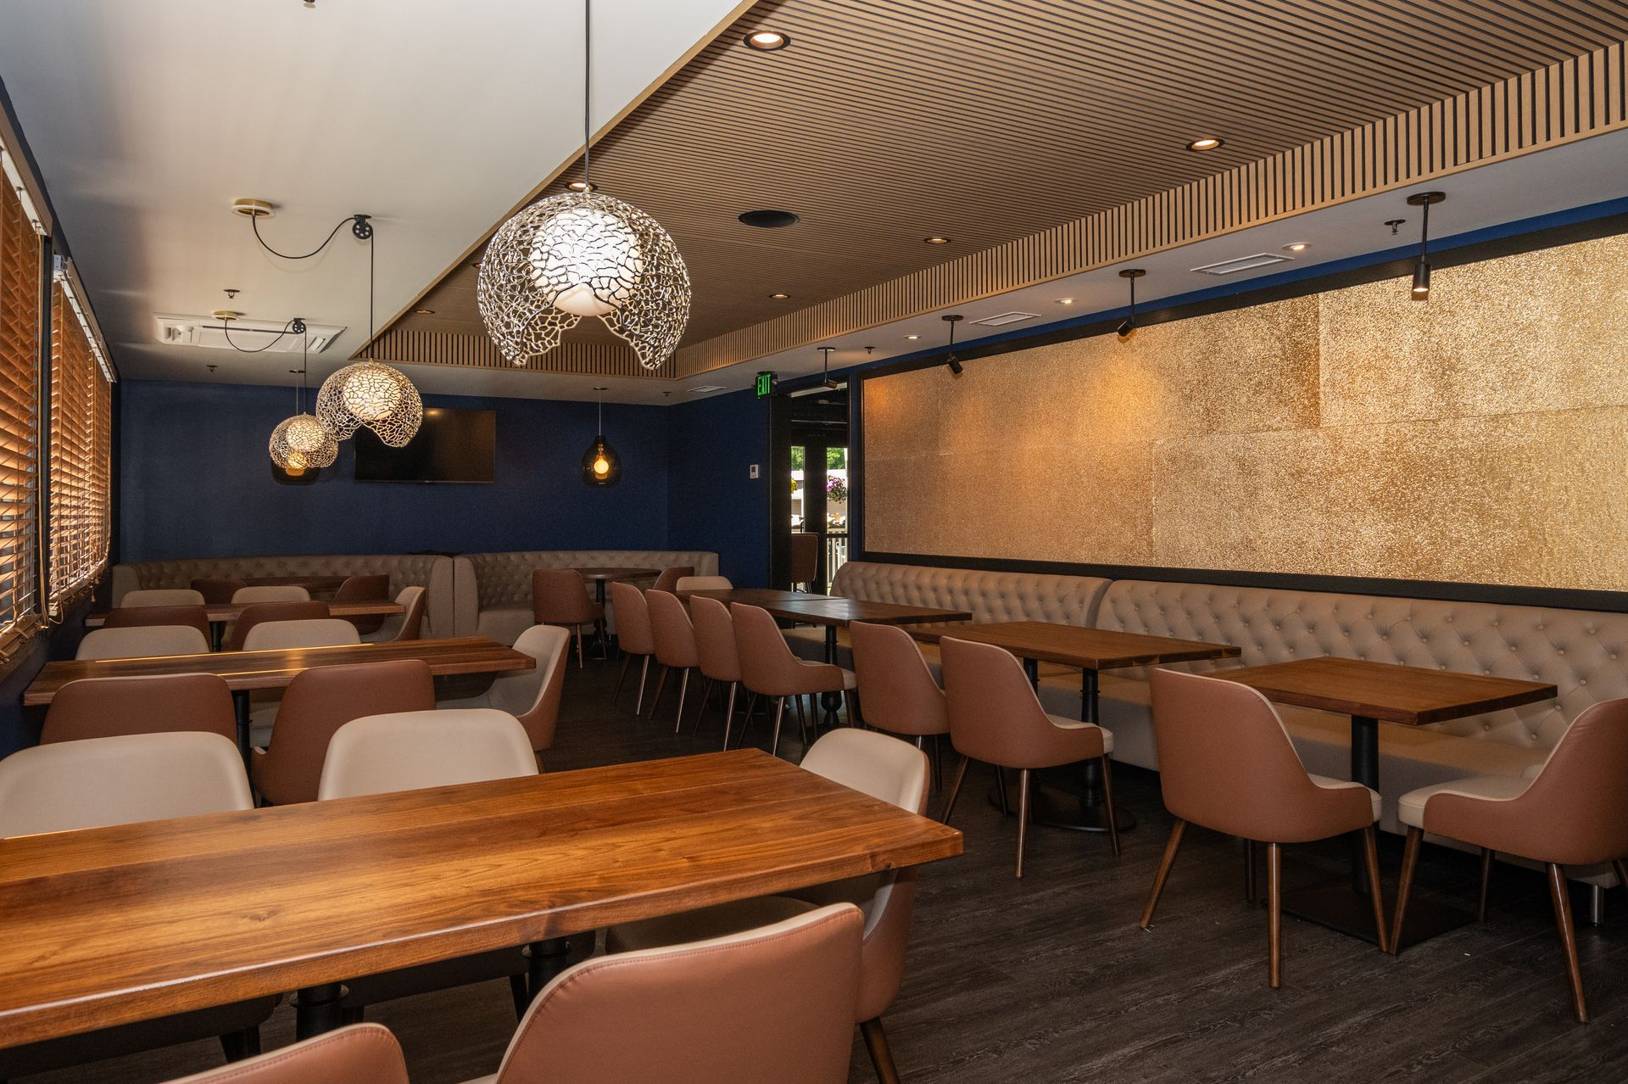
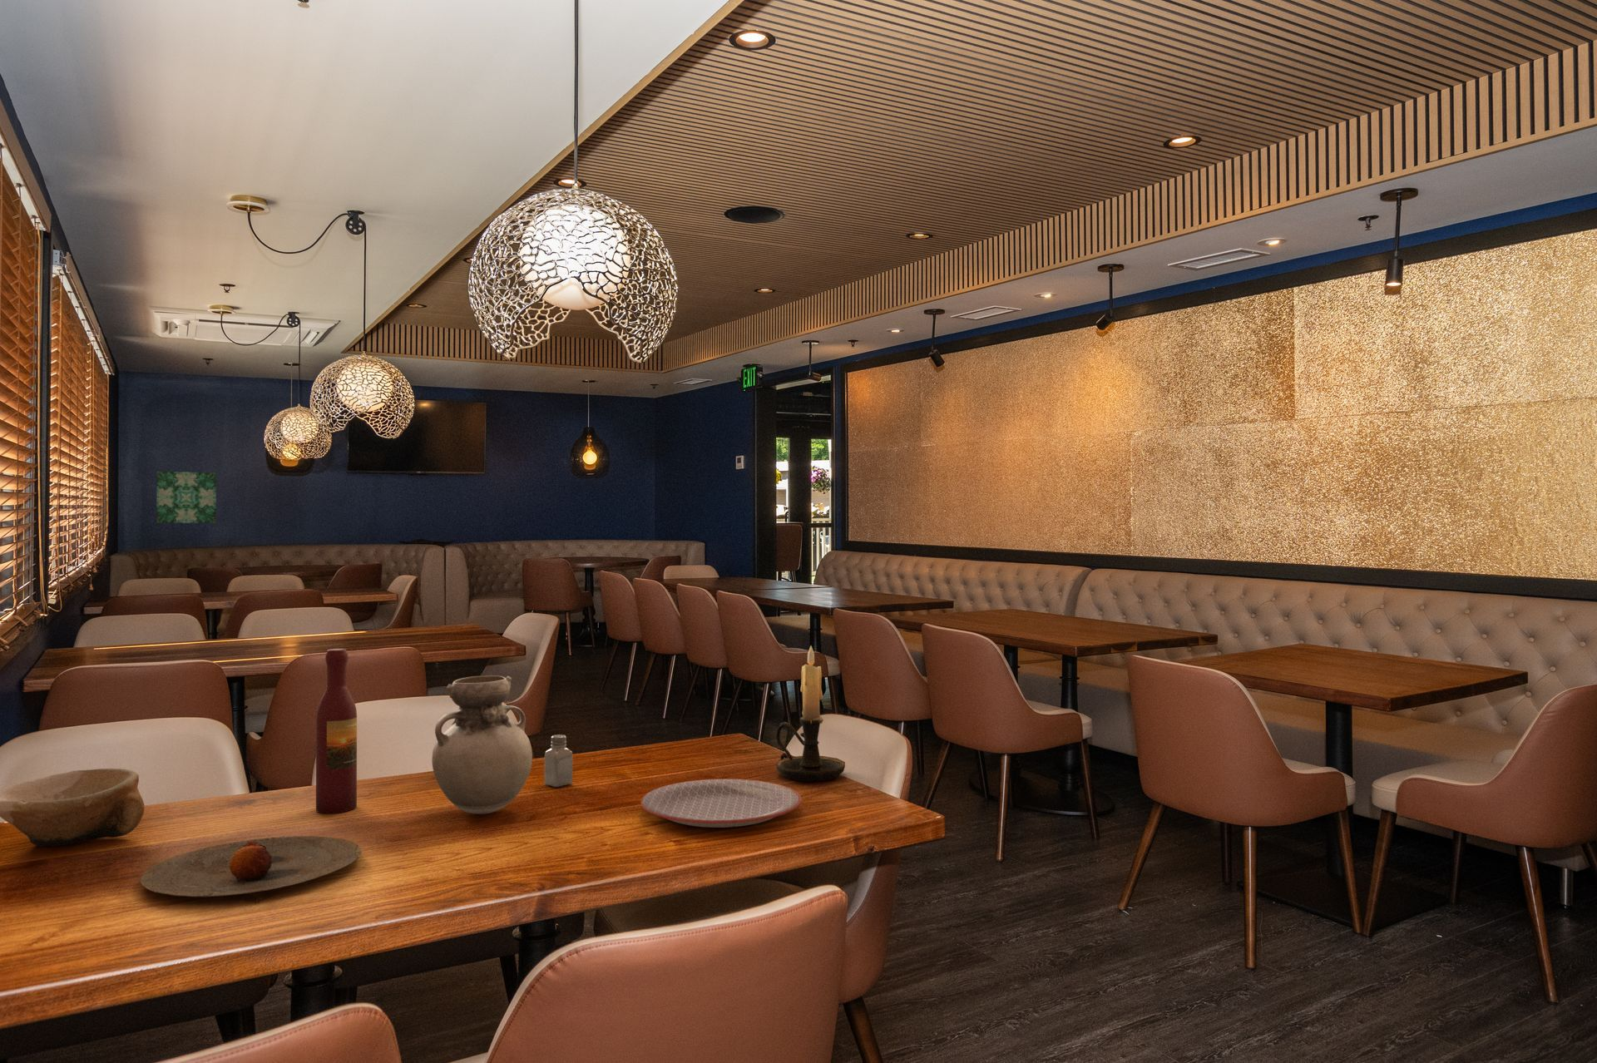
+ plate (255, 854)
+ candle holder (803, 708)
+ vase (483, 744)
+ saltshaker (558, 759)
+ bowl (72, 810)
+ wall art (186, 497)
+ plate (721, 804)
+ wine bottle (336, 728)
